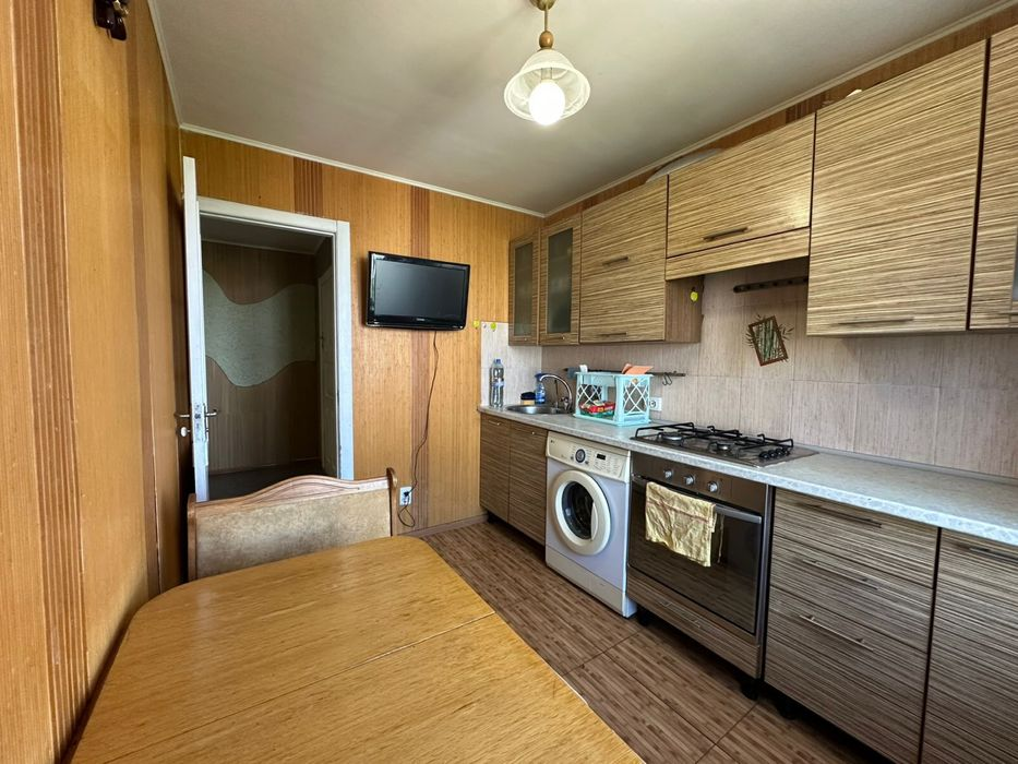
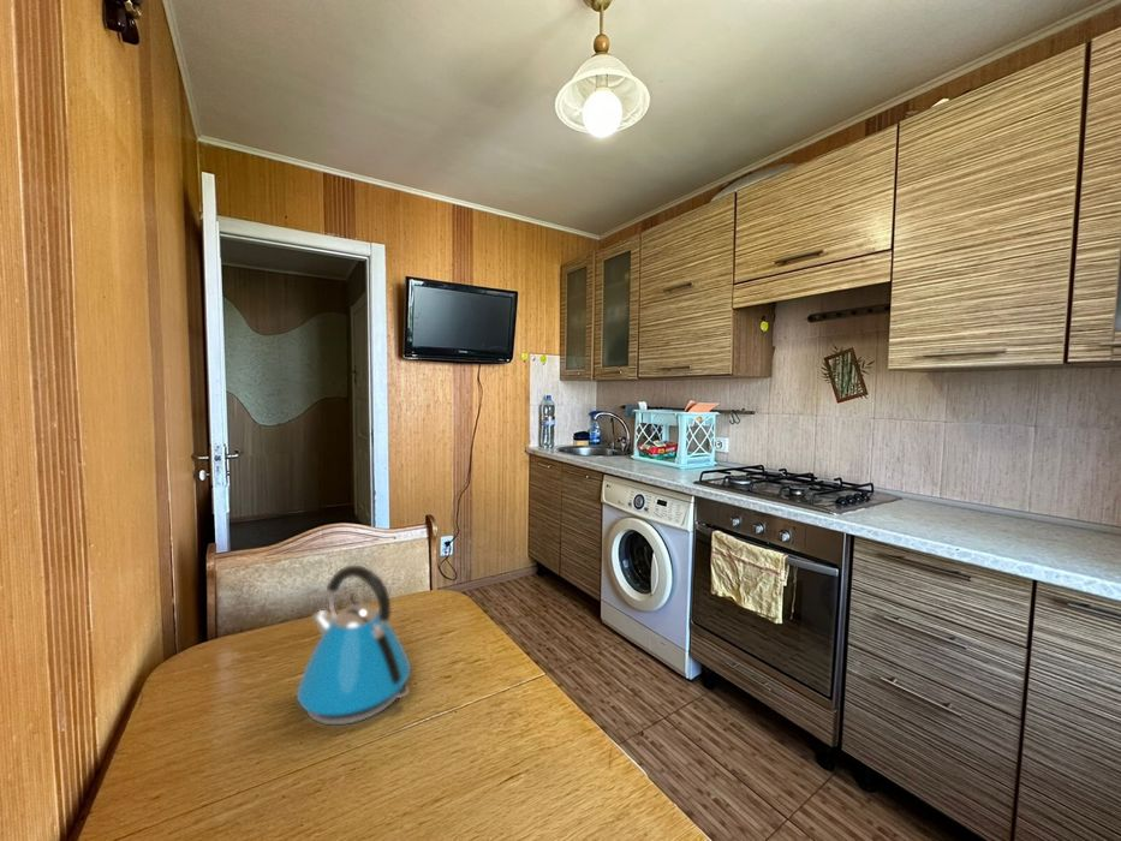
+ kettle (358, 630)
